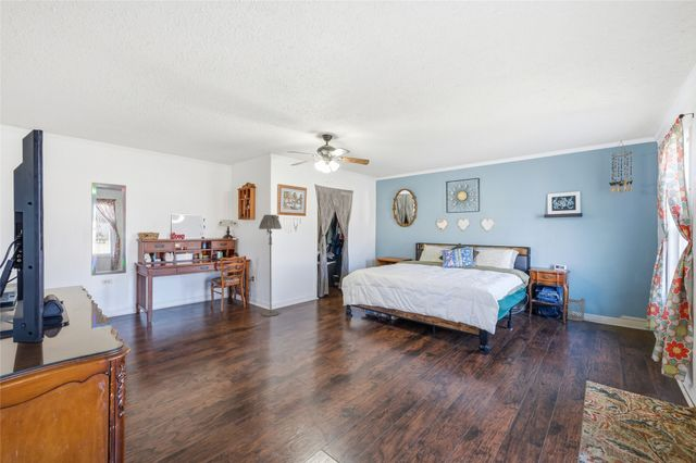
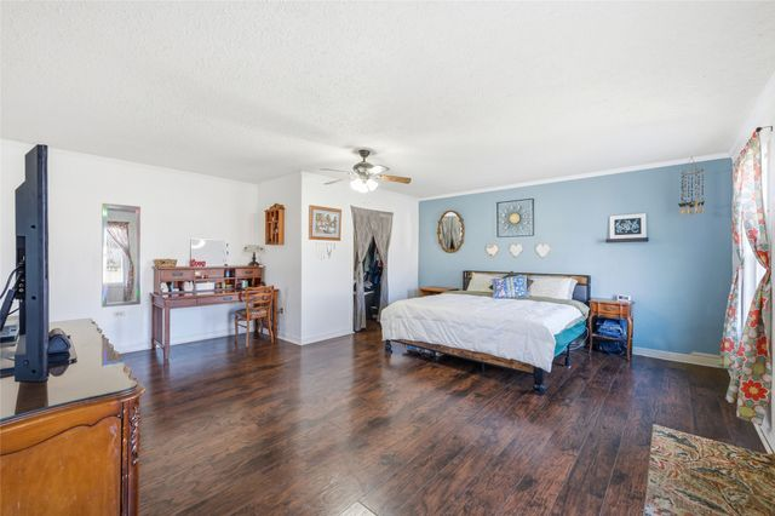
- wastebasket (574, 309)
- floor lamp (270, 264)
